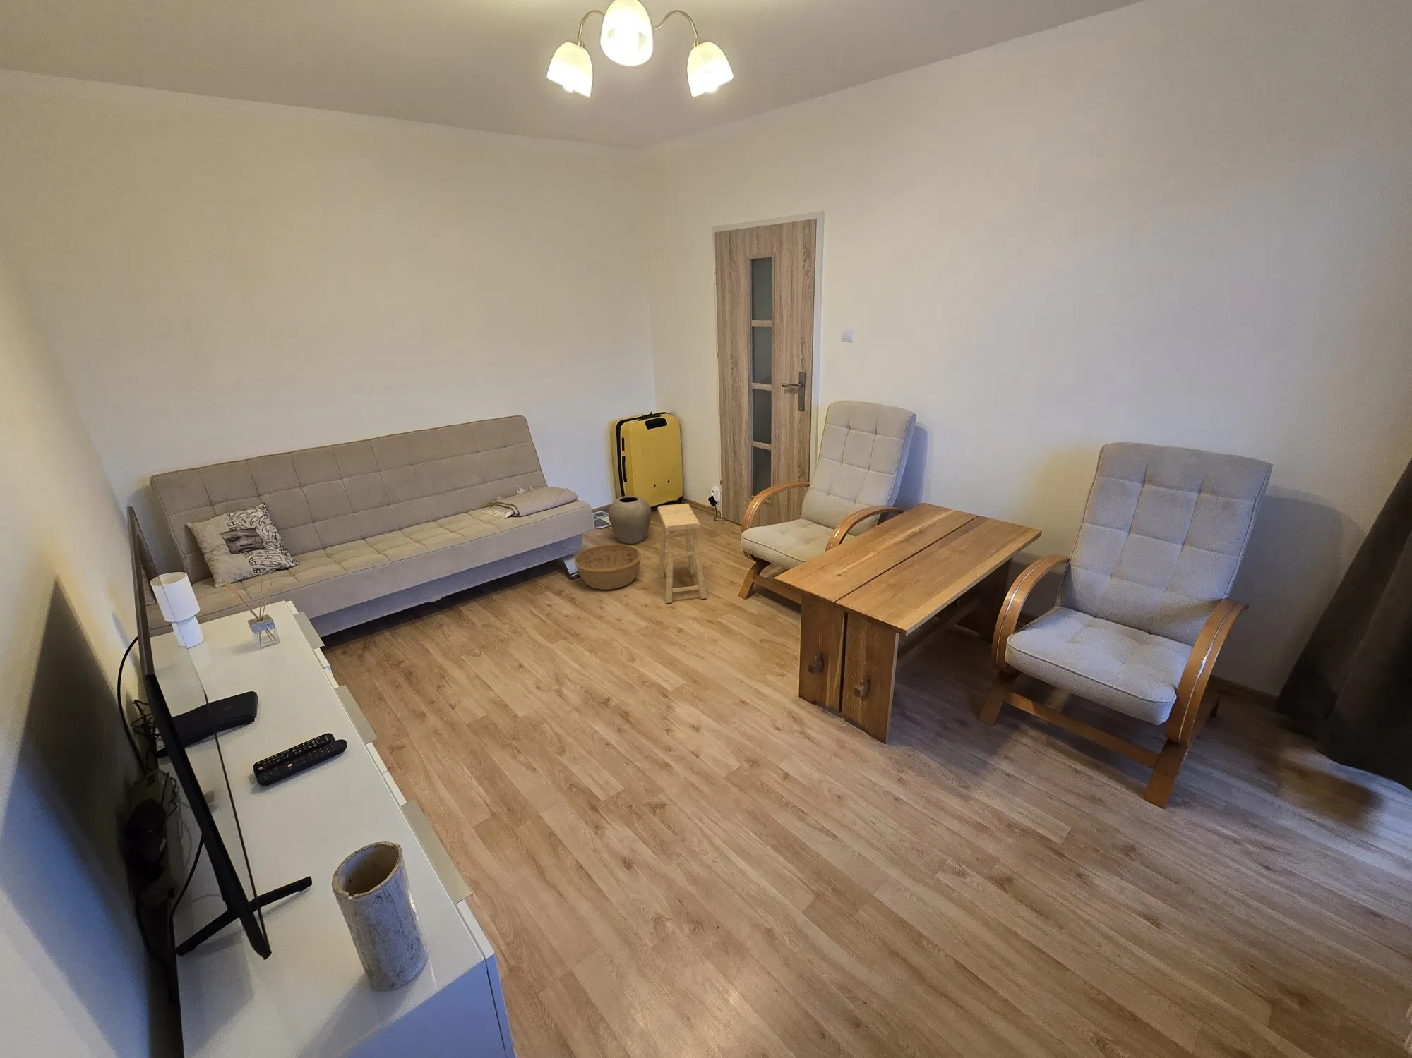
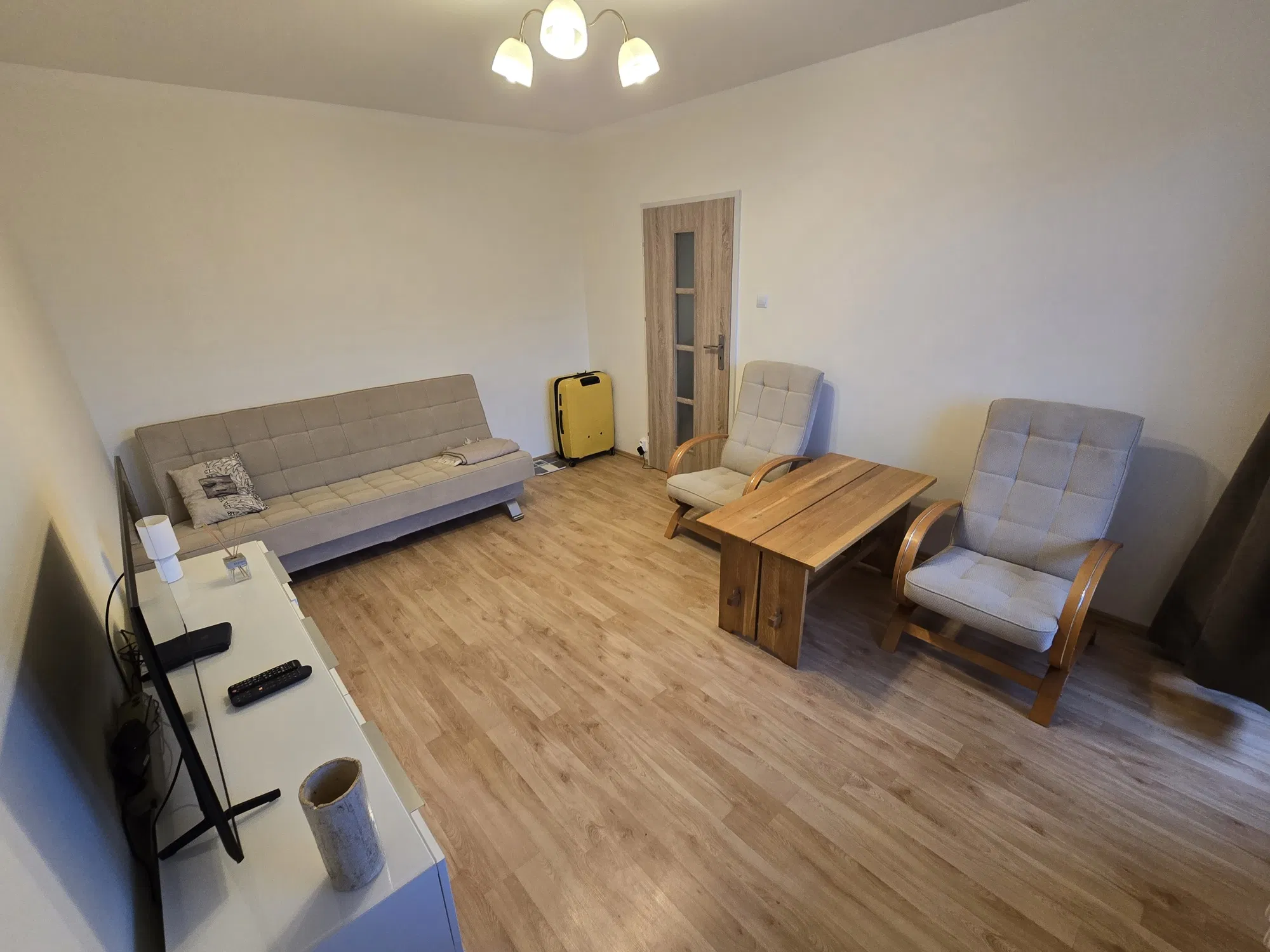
- vase (629, 519)
- footstool (679, 552)
- basket (608, 567)
